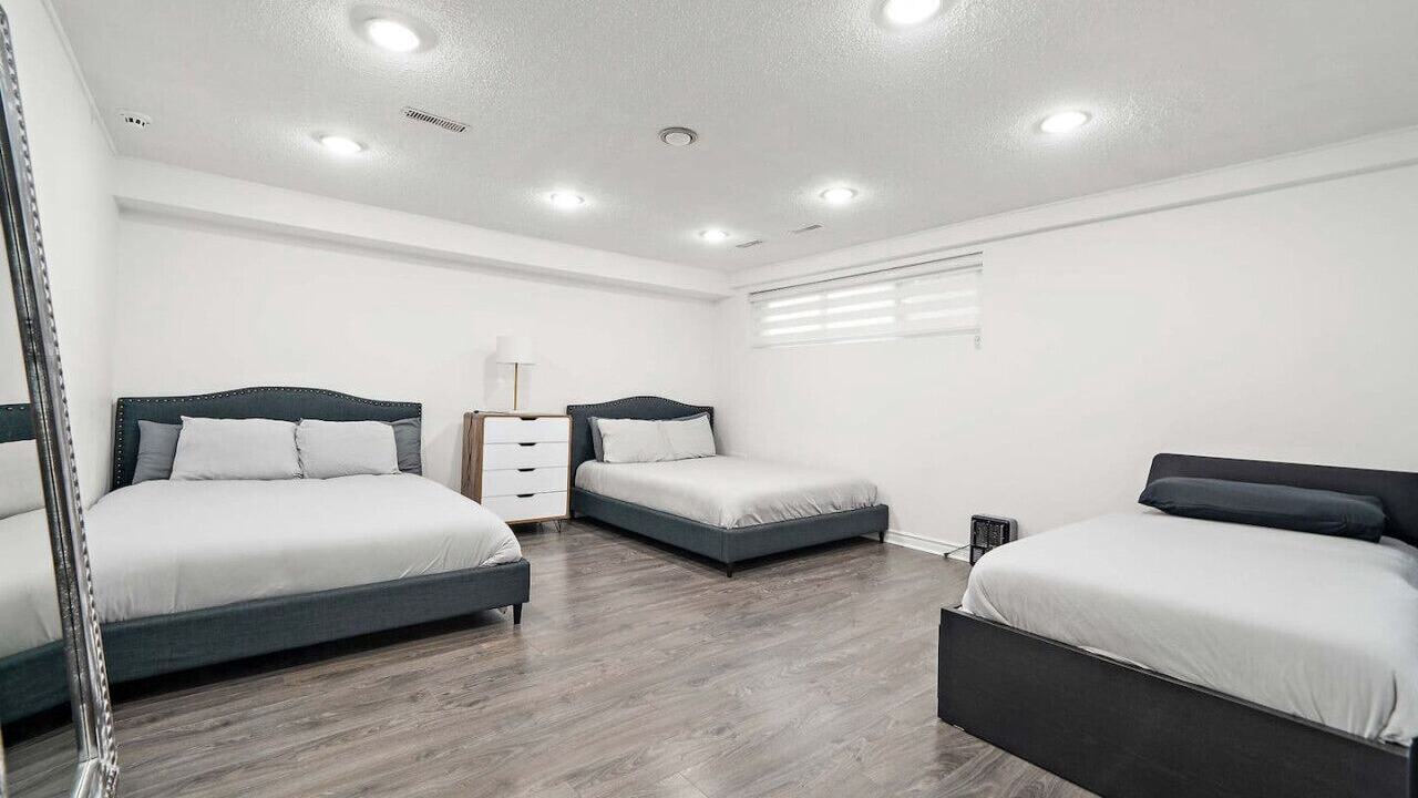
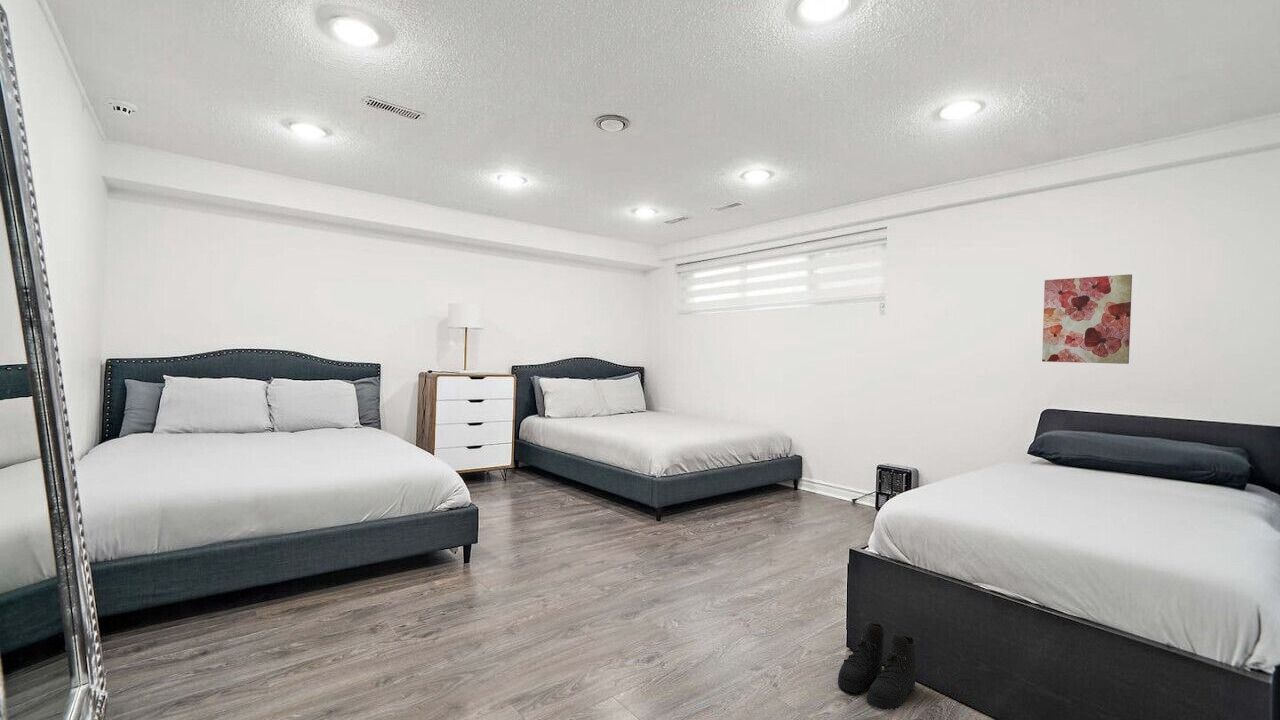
+ boots (877, 659)
+ wall art (1084, 320)
